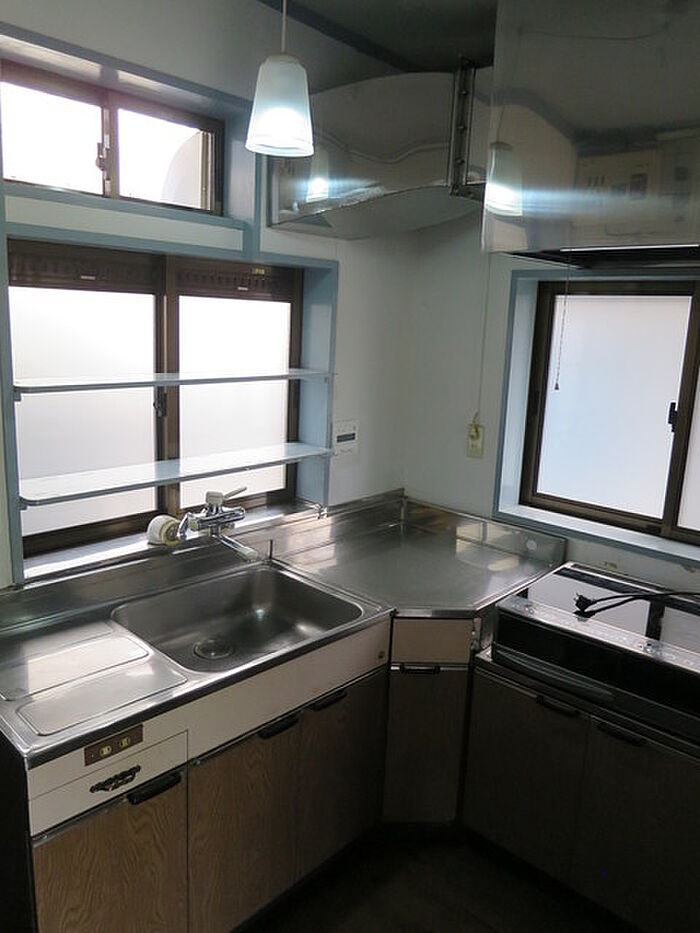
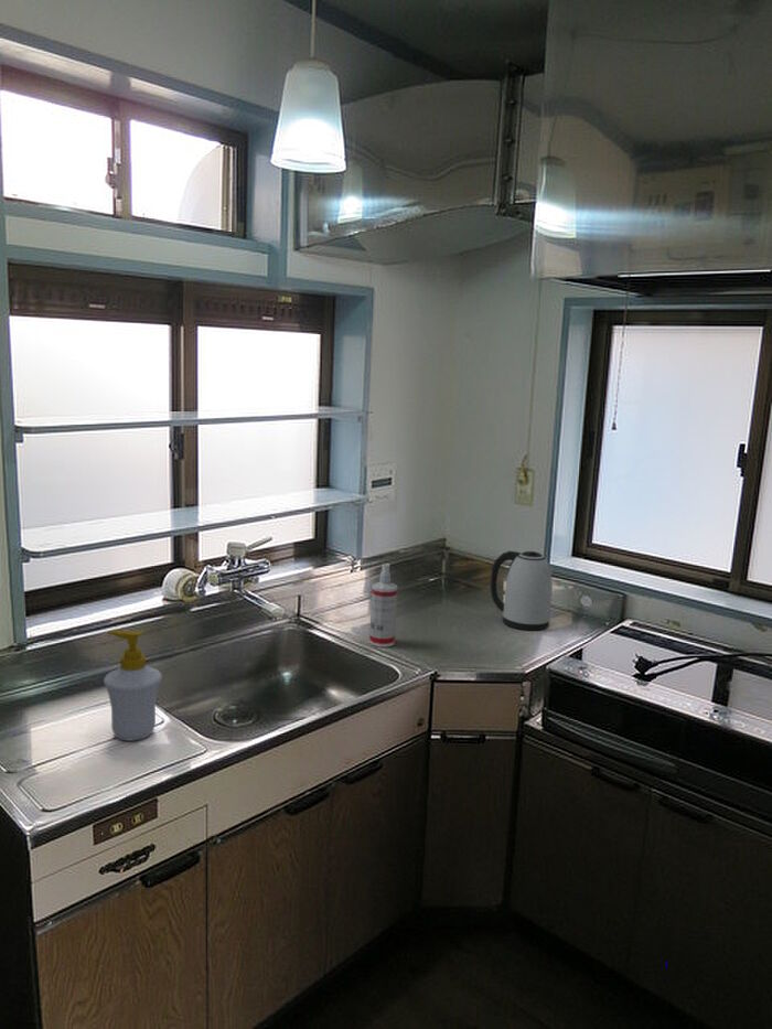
+ soap bottle (132, 683)
+ spray bottle (384, 603)
+ kettle (521, 586)
